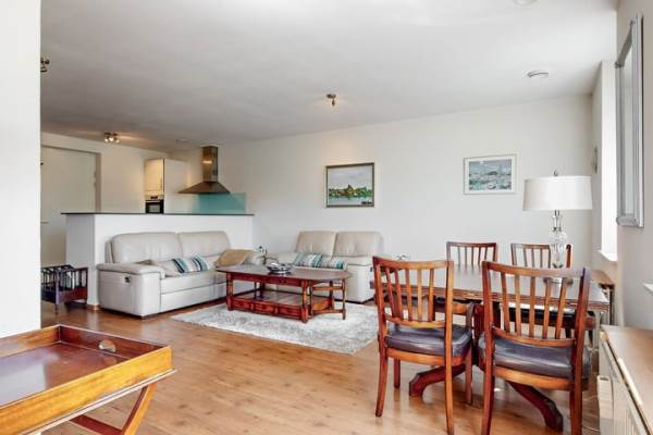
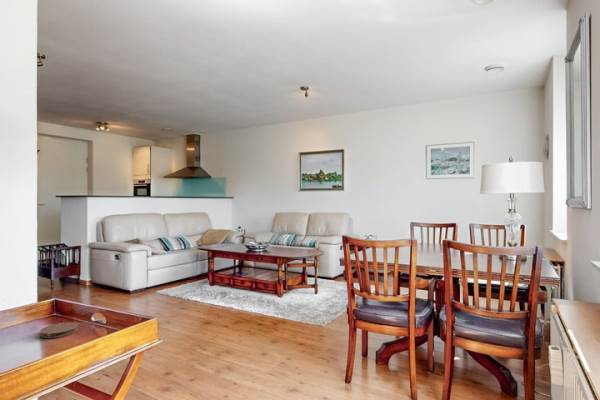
+ coaster (59, 329)
